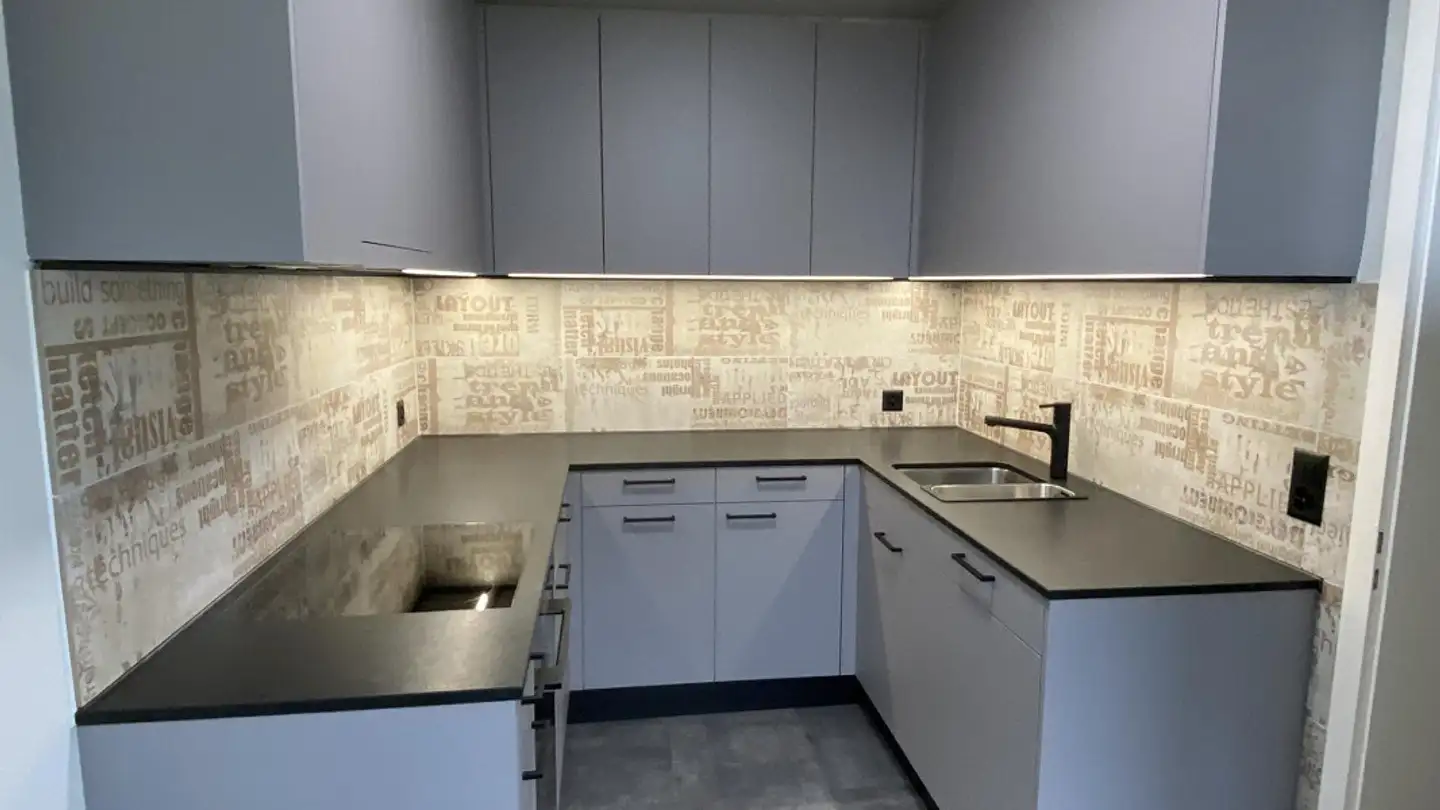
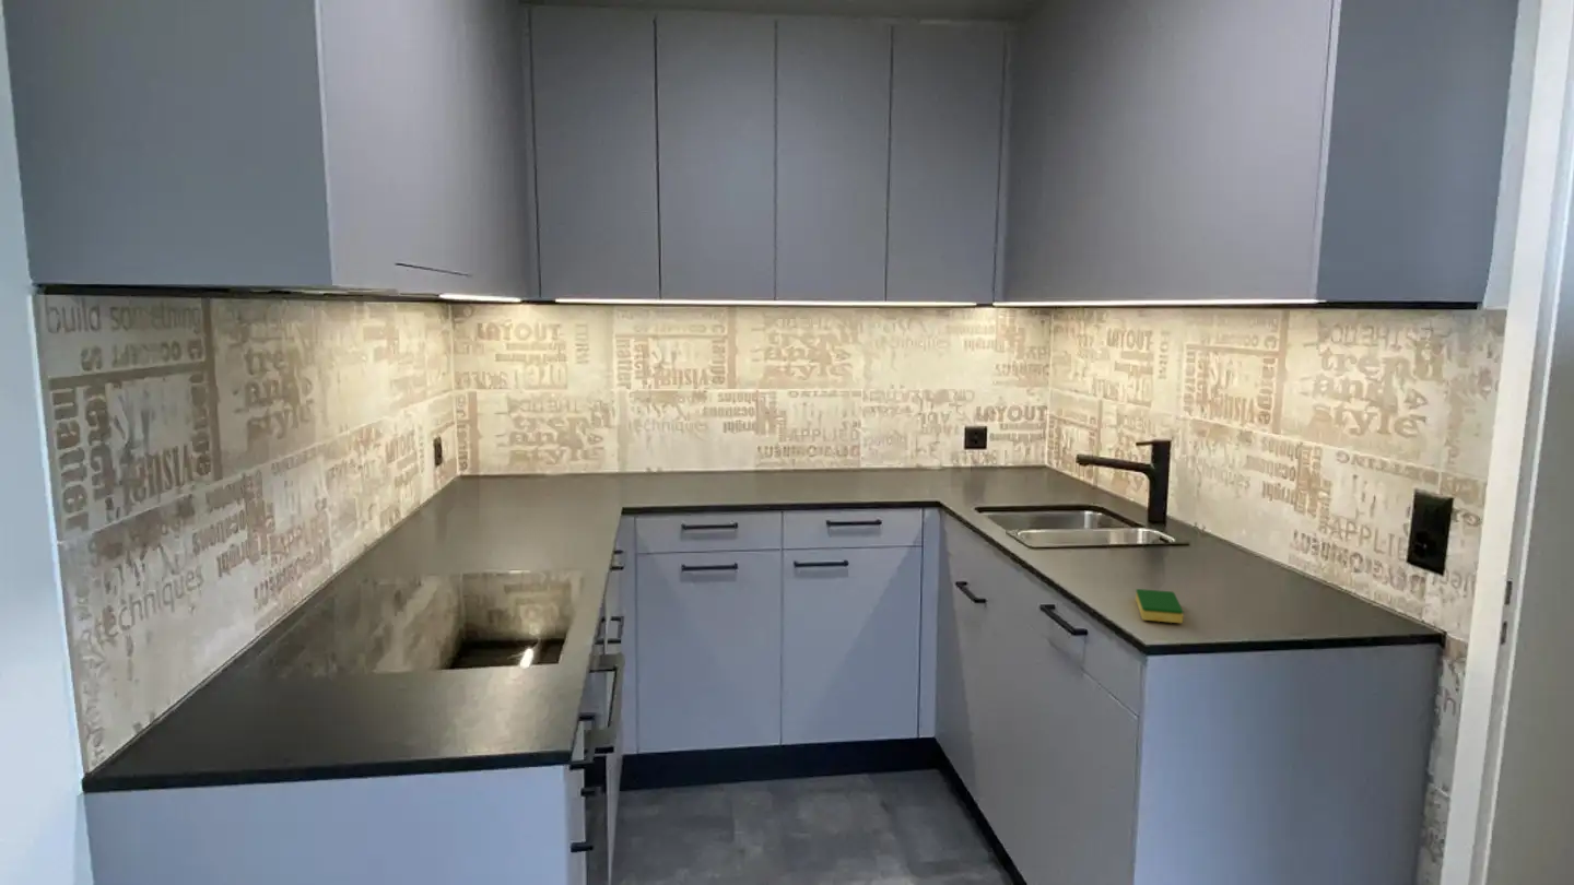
+ dish sponge (1158, 605)
